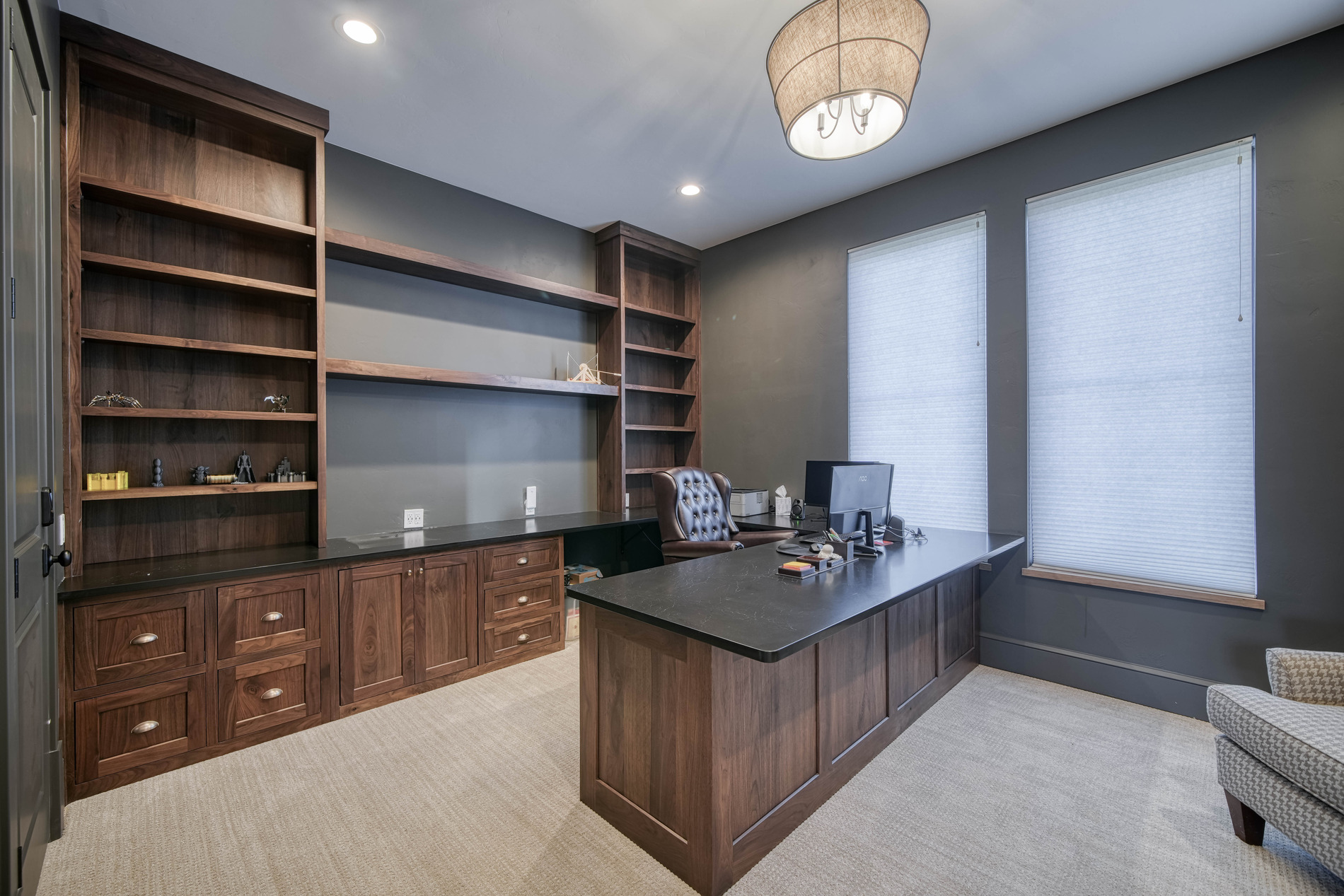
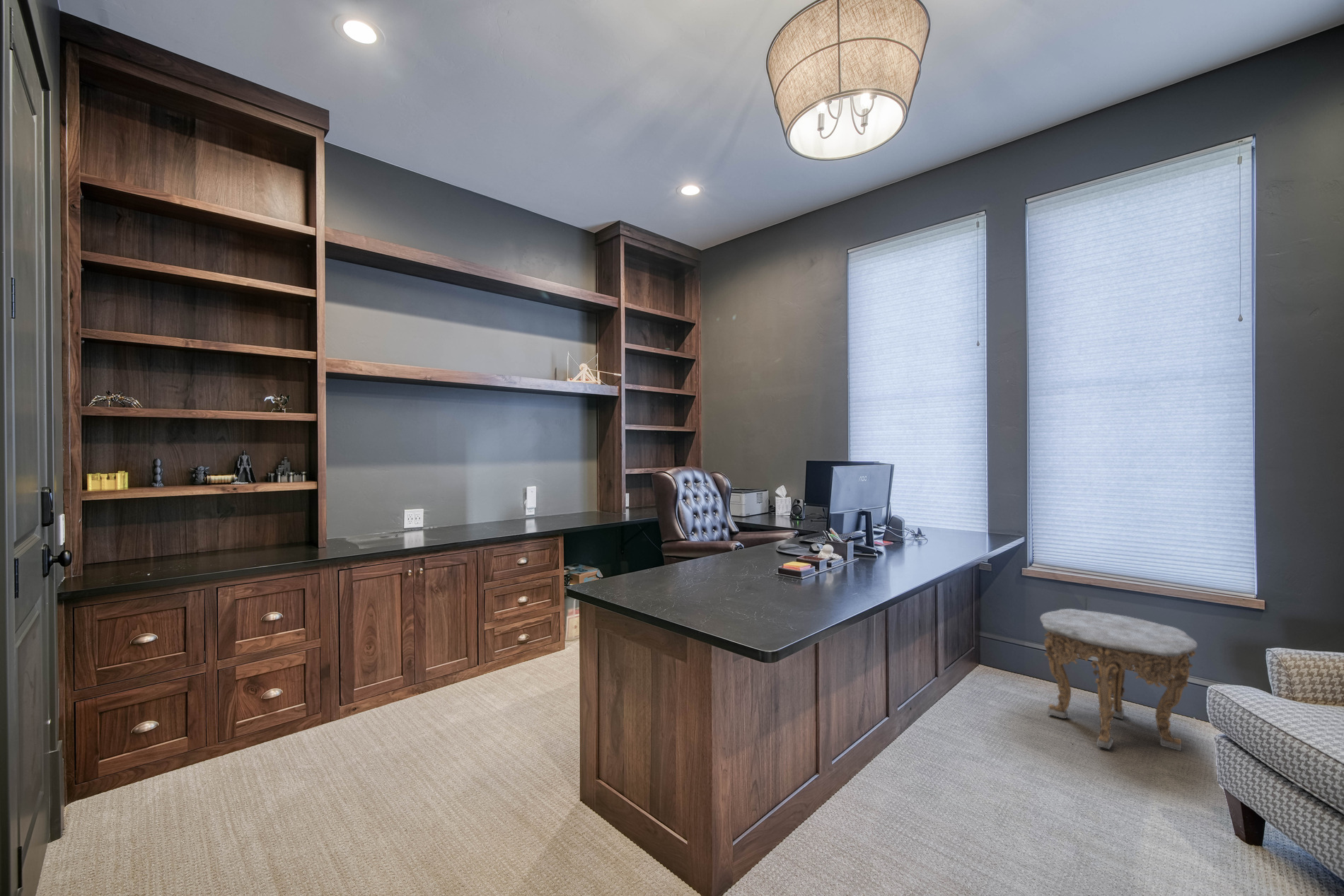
+ side table (1113, 678)
